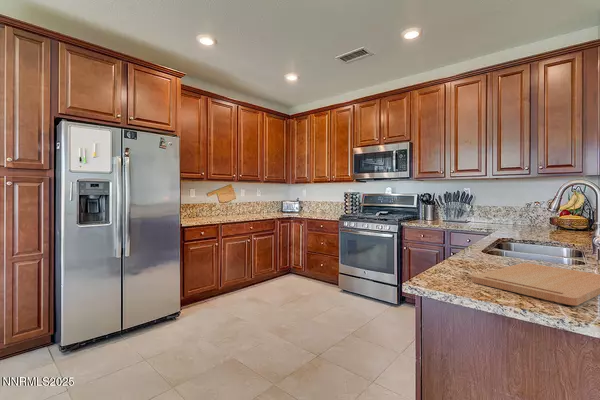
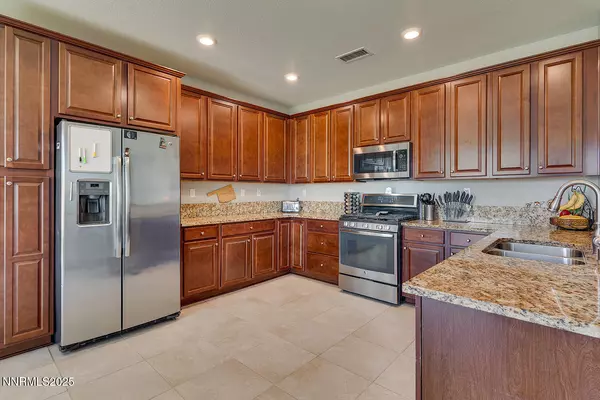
- cutting board (544, 279)
